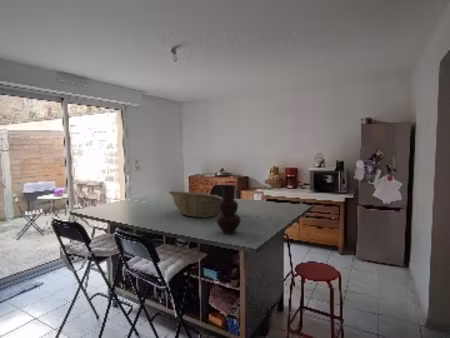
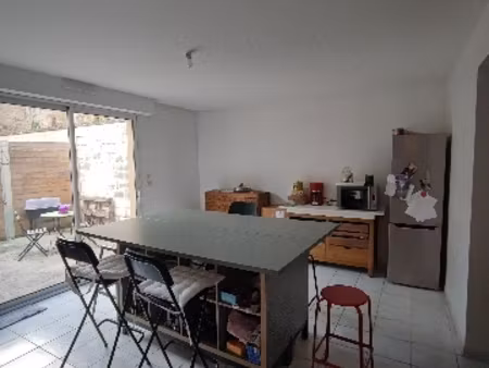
- fruit basket (197, 201)
- vase (228, 208)
